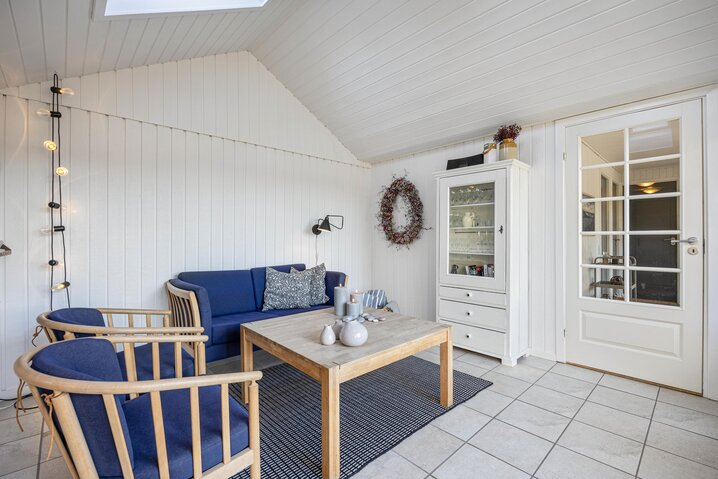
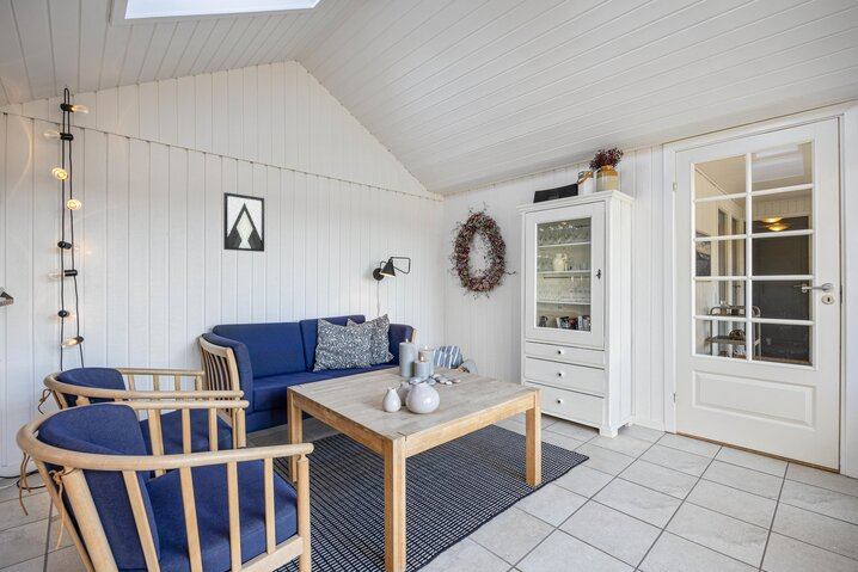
+ wall art (244, 222)
